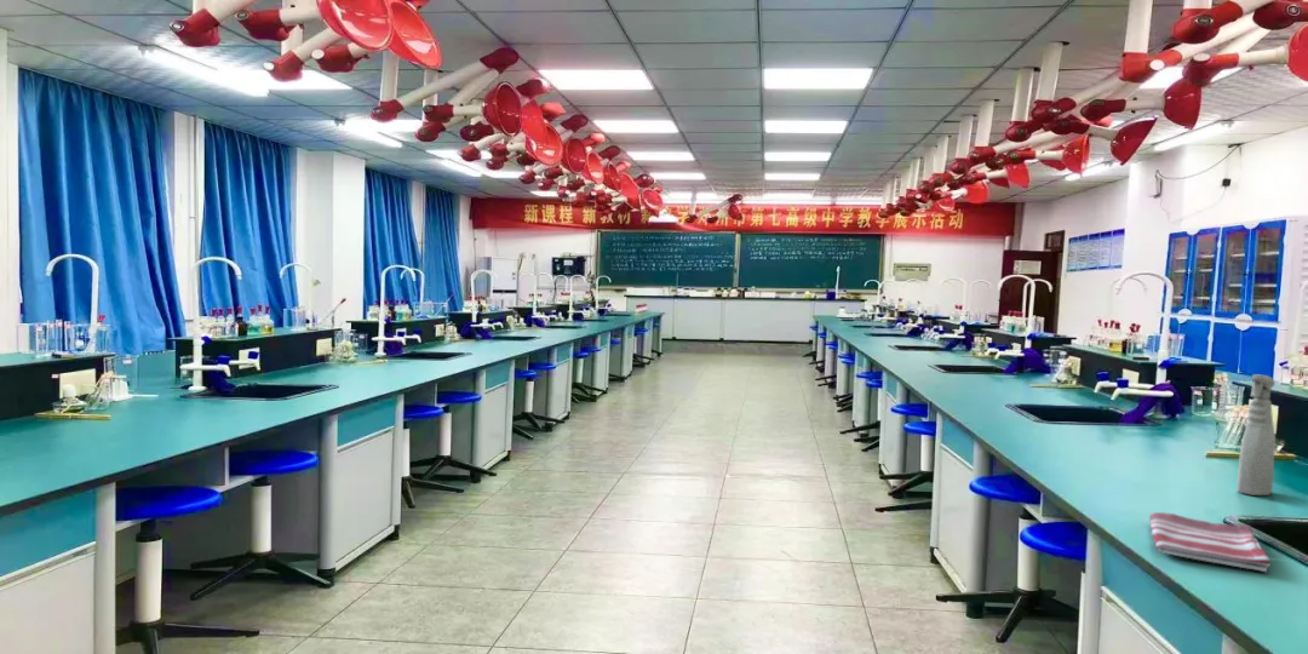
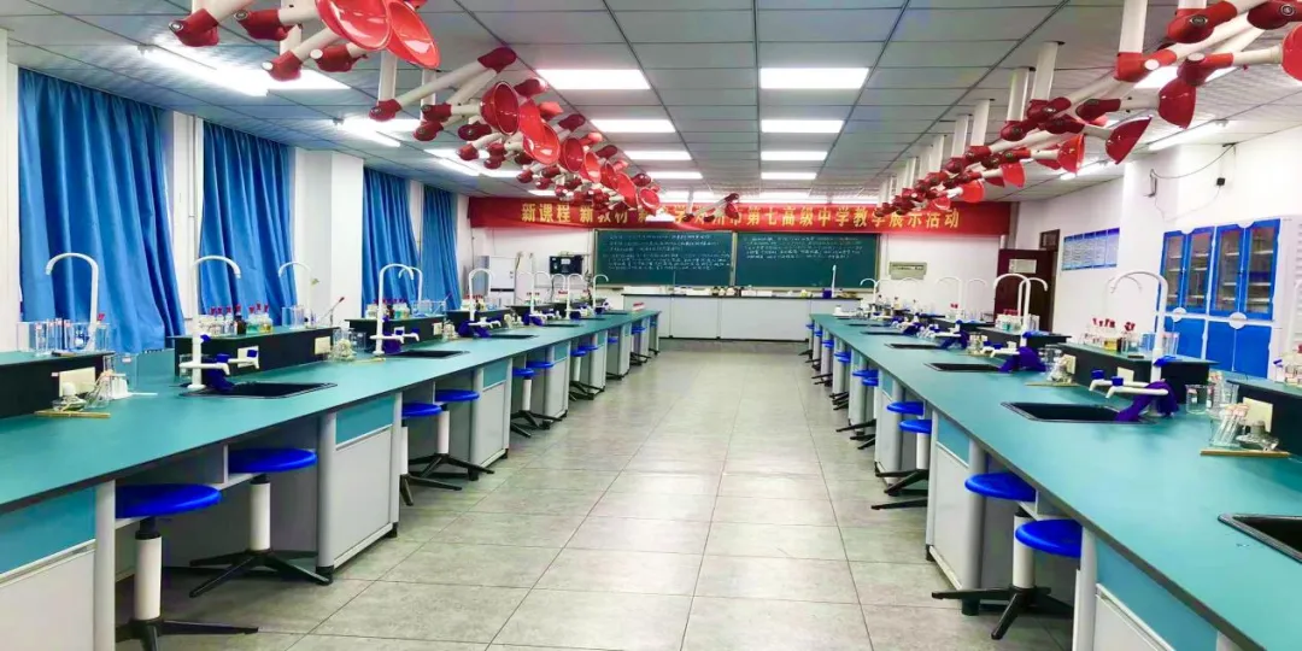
- dish towel (1204, 538)
- spray bottle (1258, 432)
